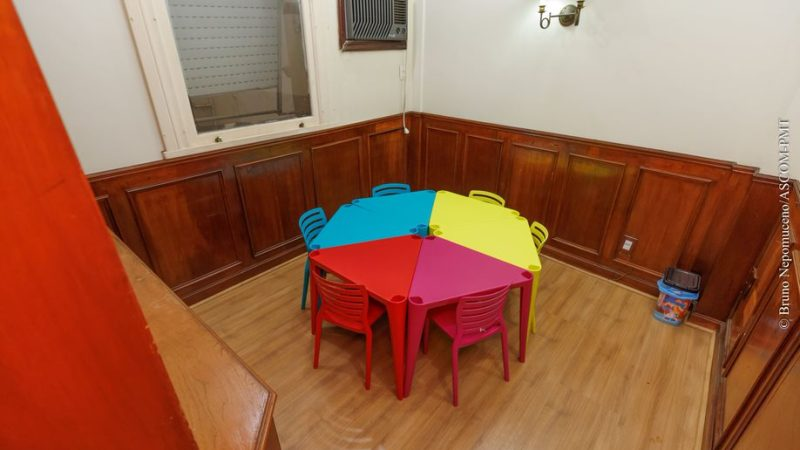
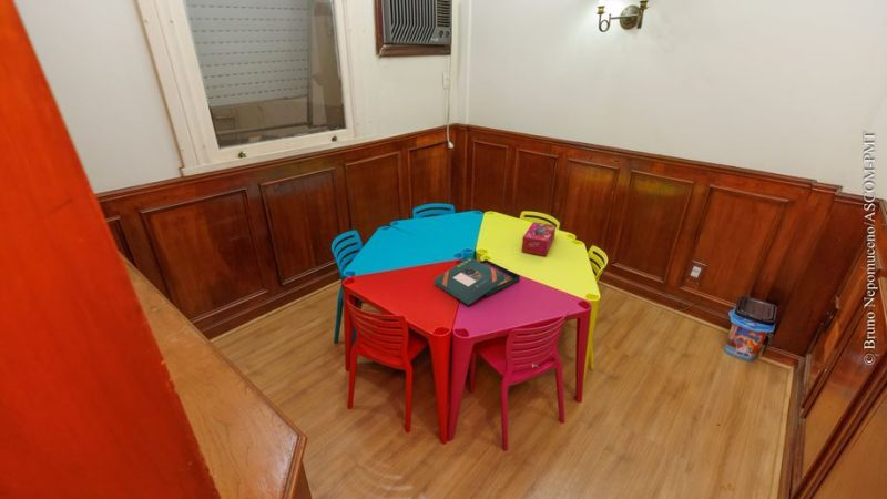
+ tissue box (539, 237)
+ board game (477, 275)
